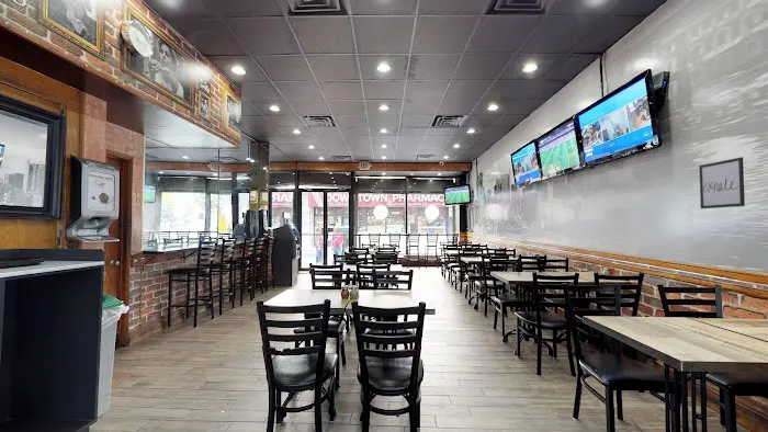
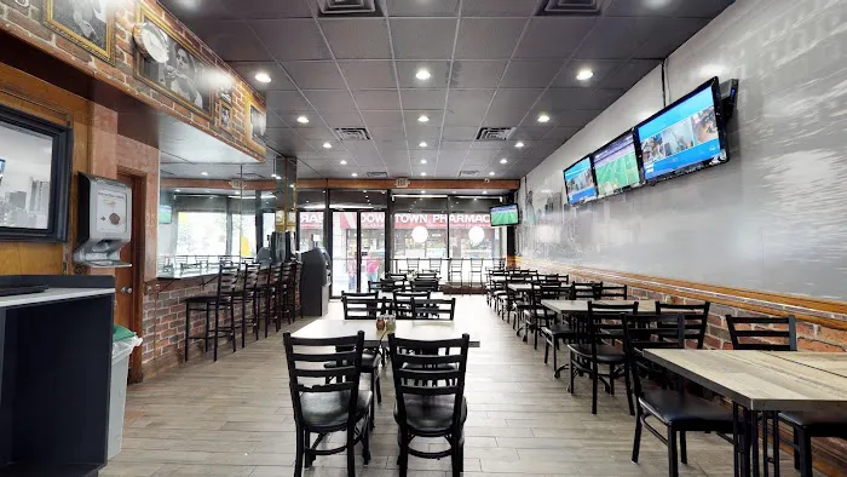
- wall art (720, 184)
